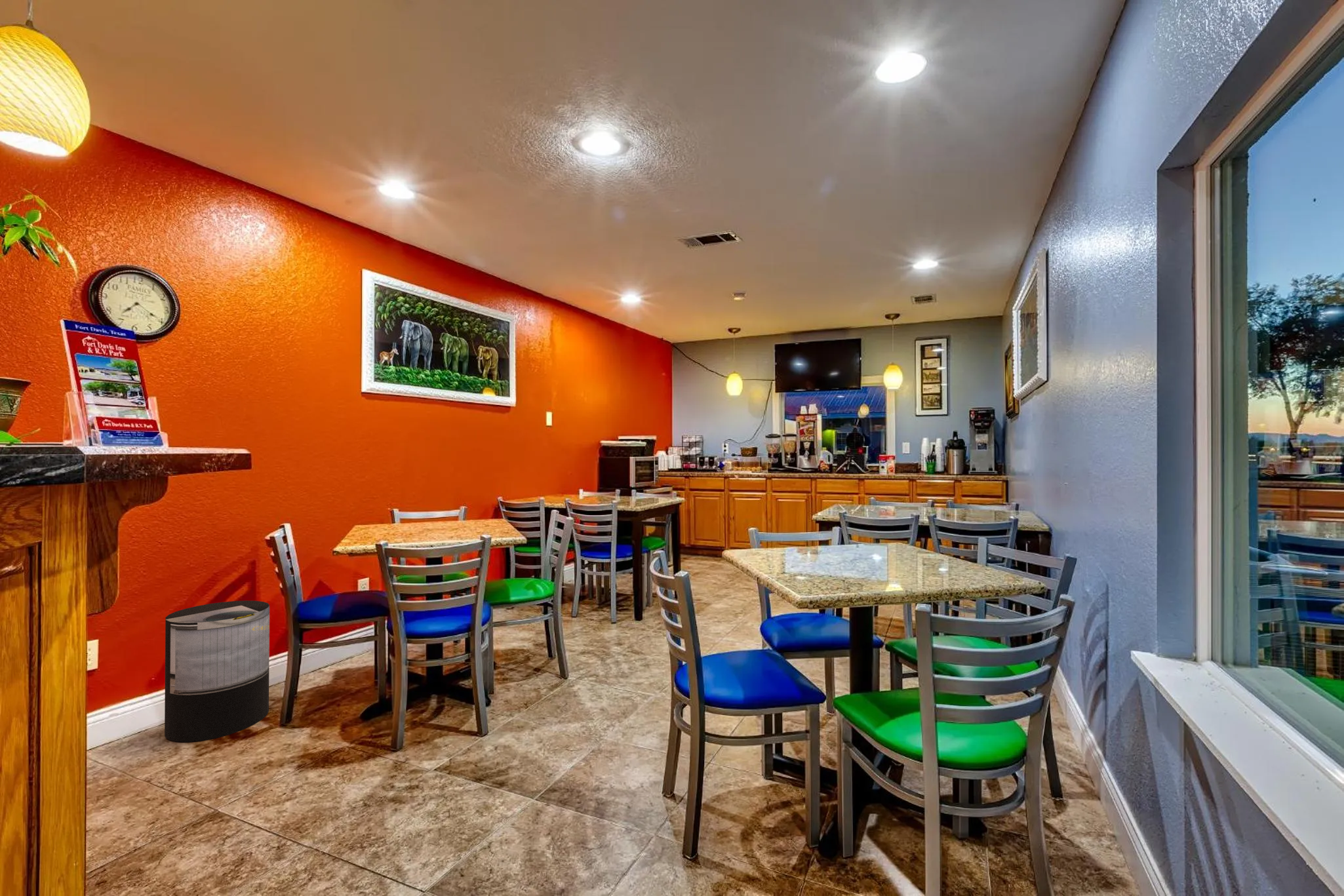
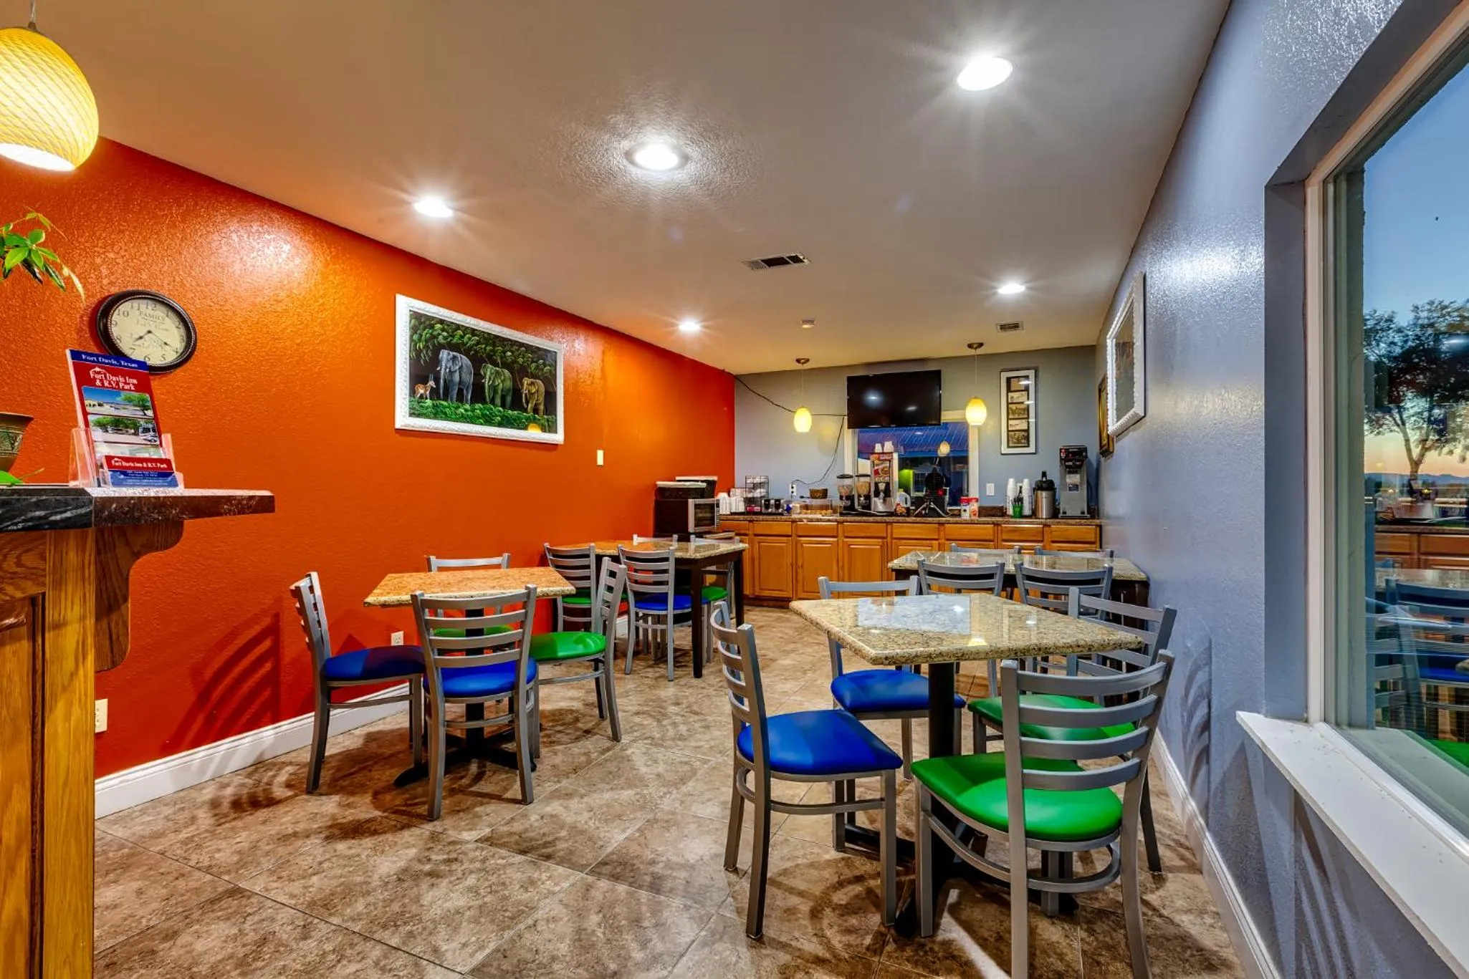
- trash can (219, 666)
